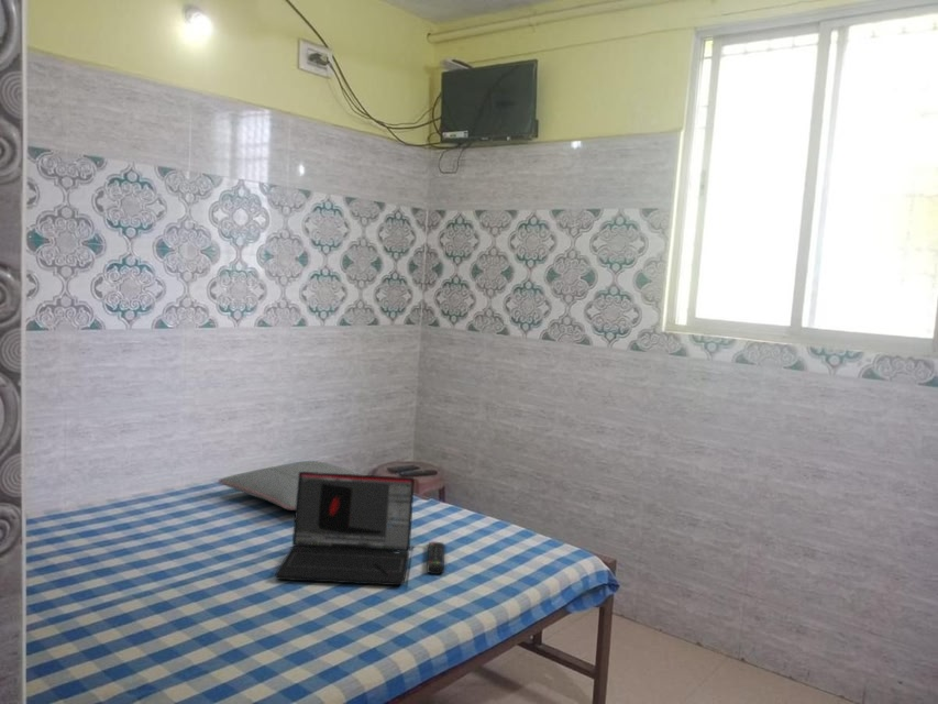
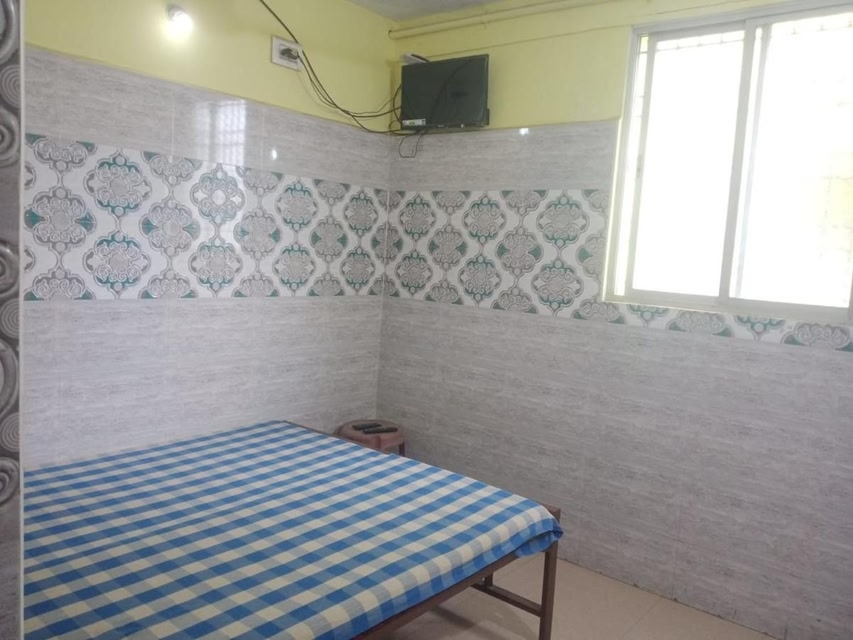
- laptop (349, 526)
- remote control (435, 557)
- pillow (297, 483)
